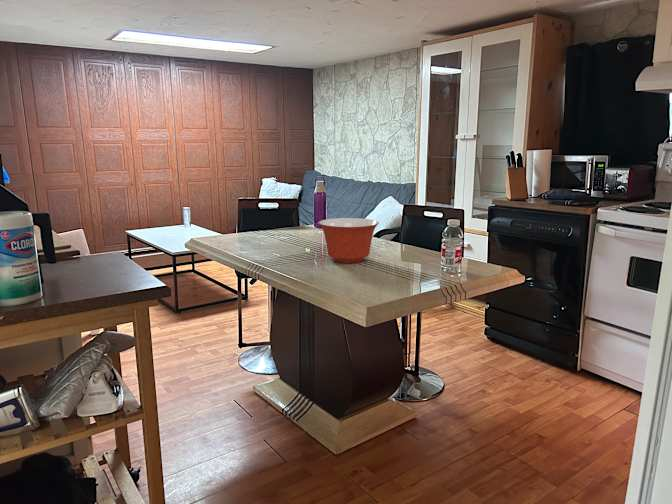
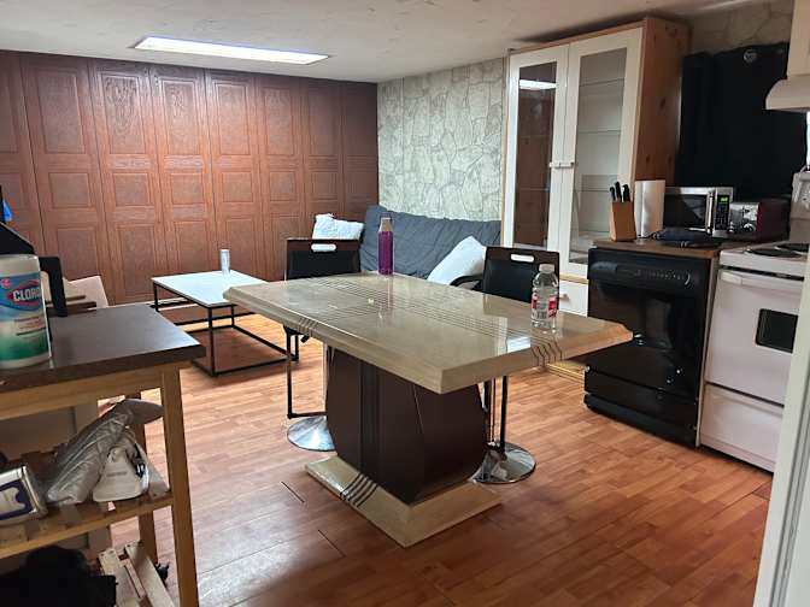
- mixing bowl (348, 241)
